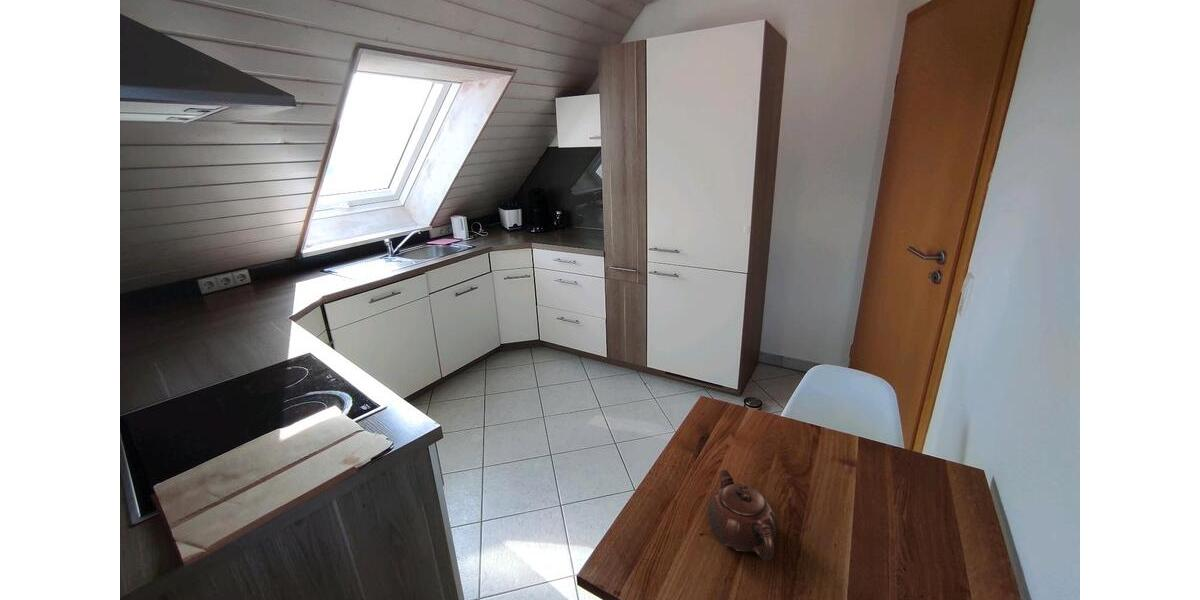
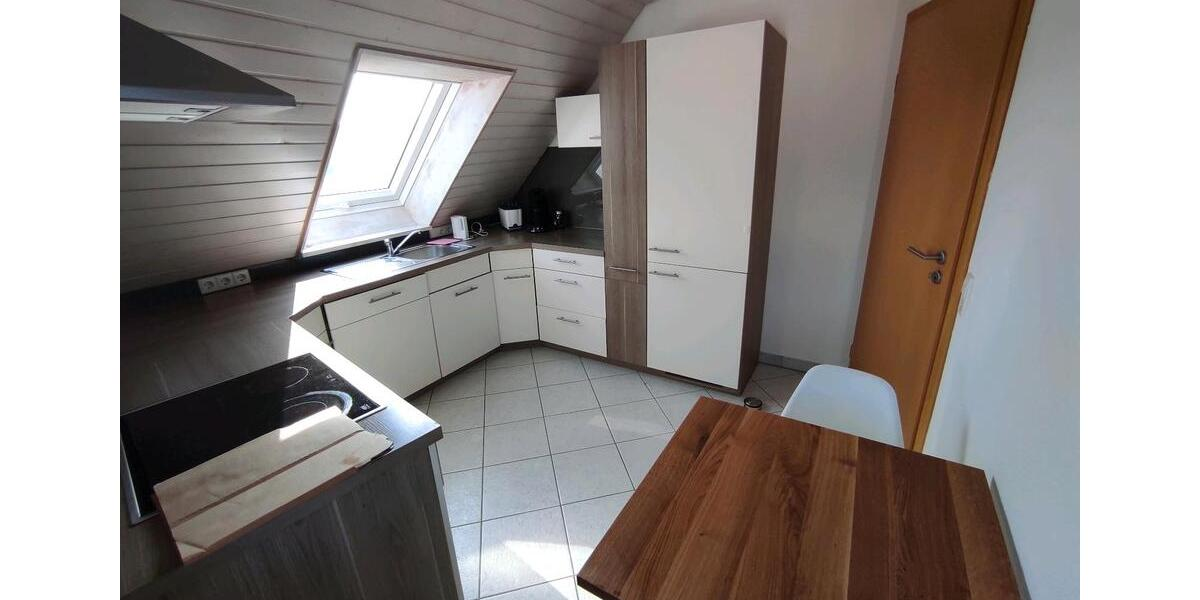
- teapot (743, 510)
